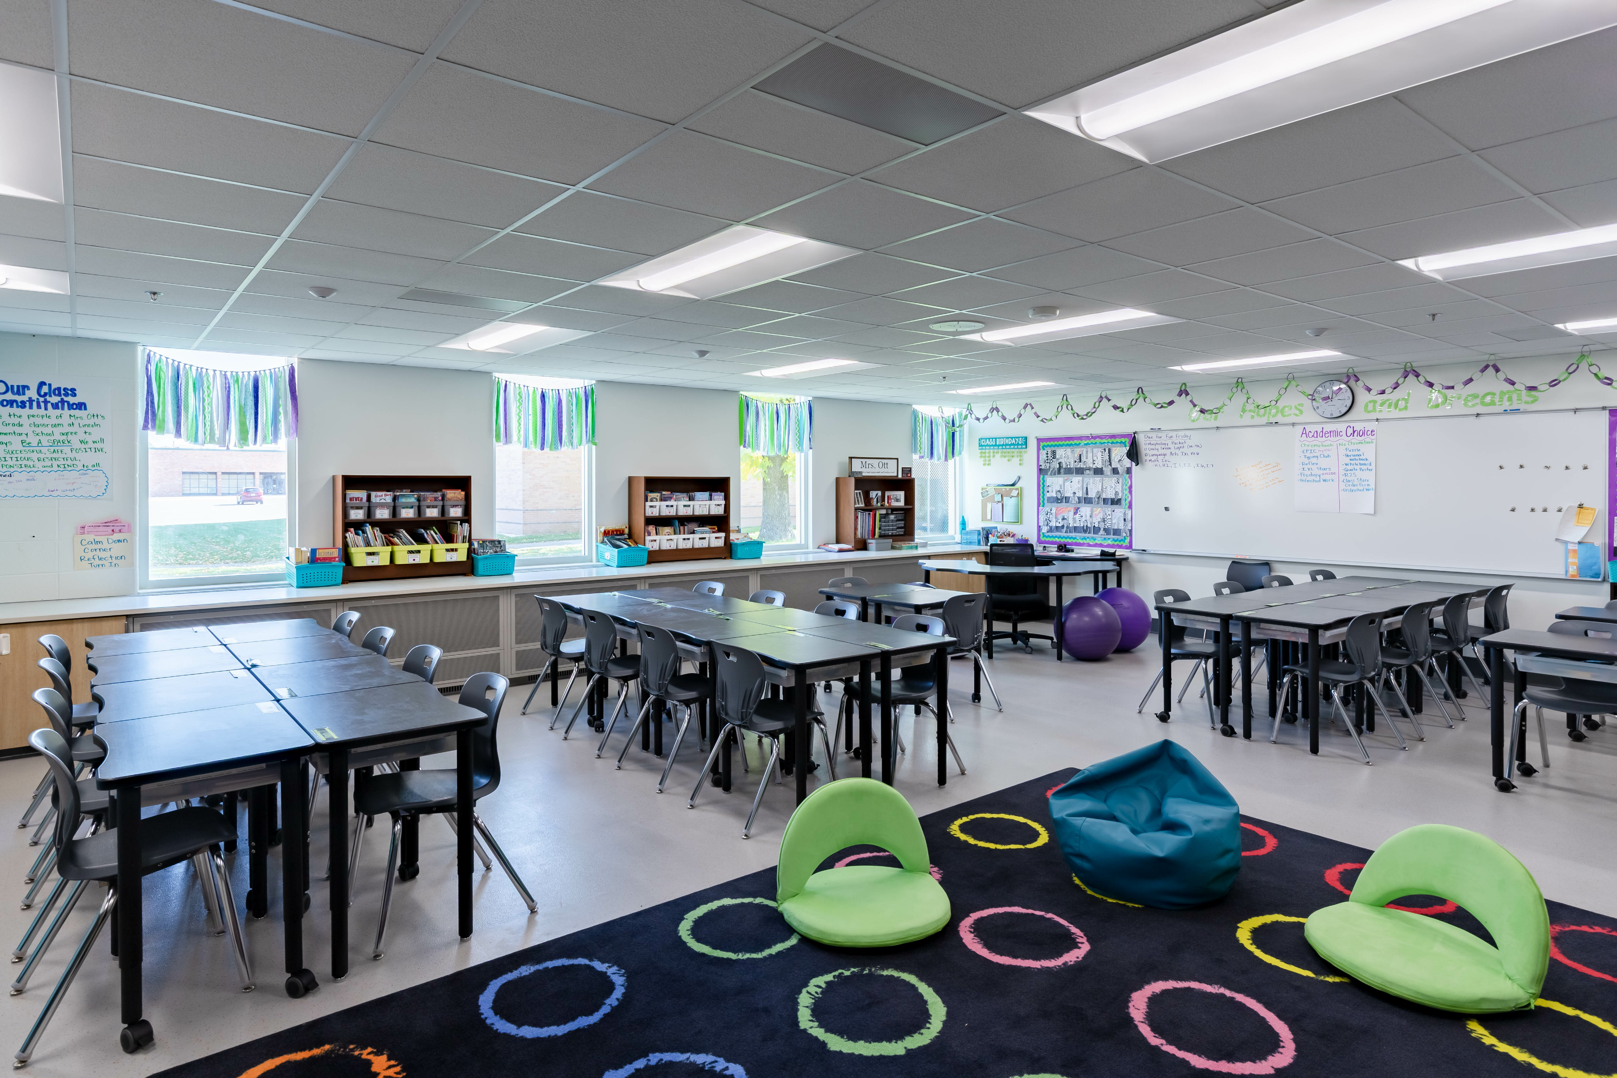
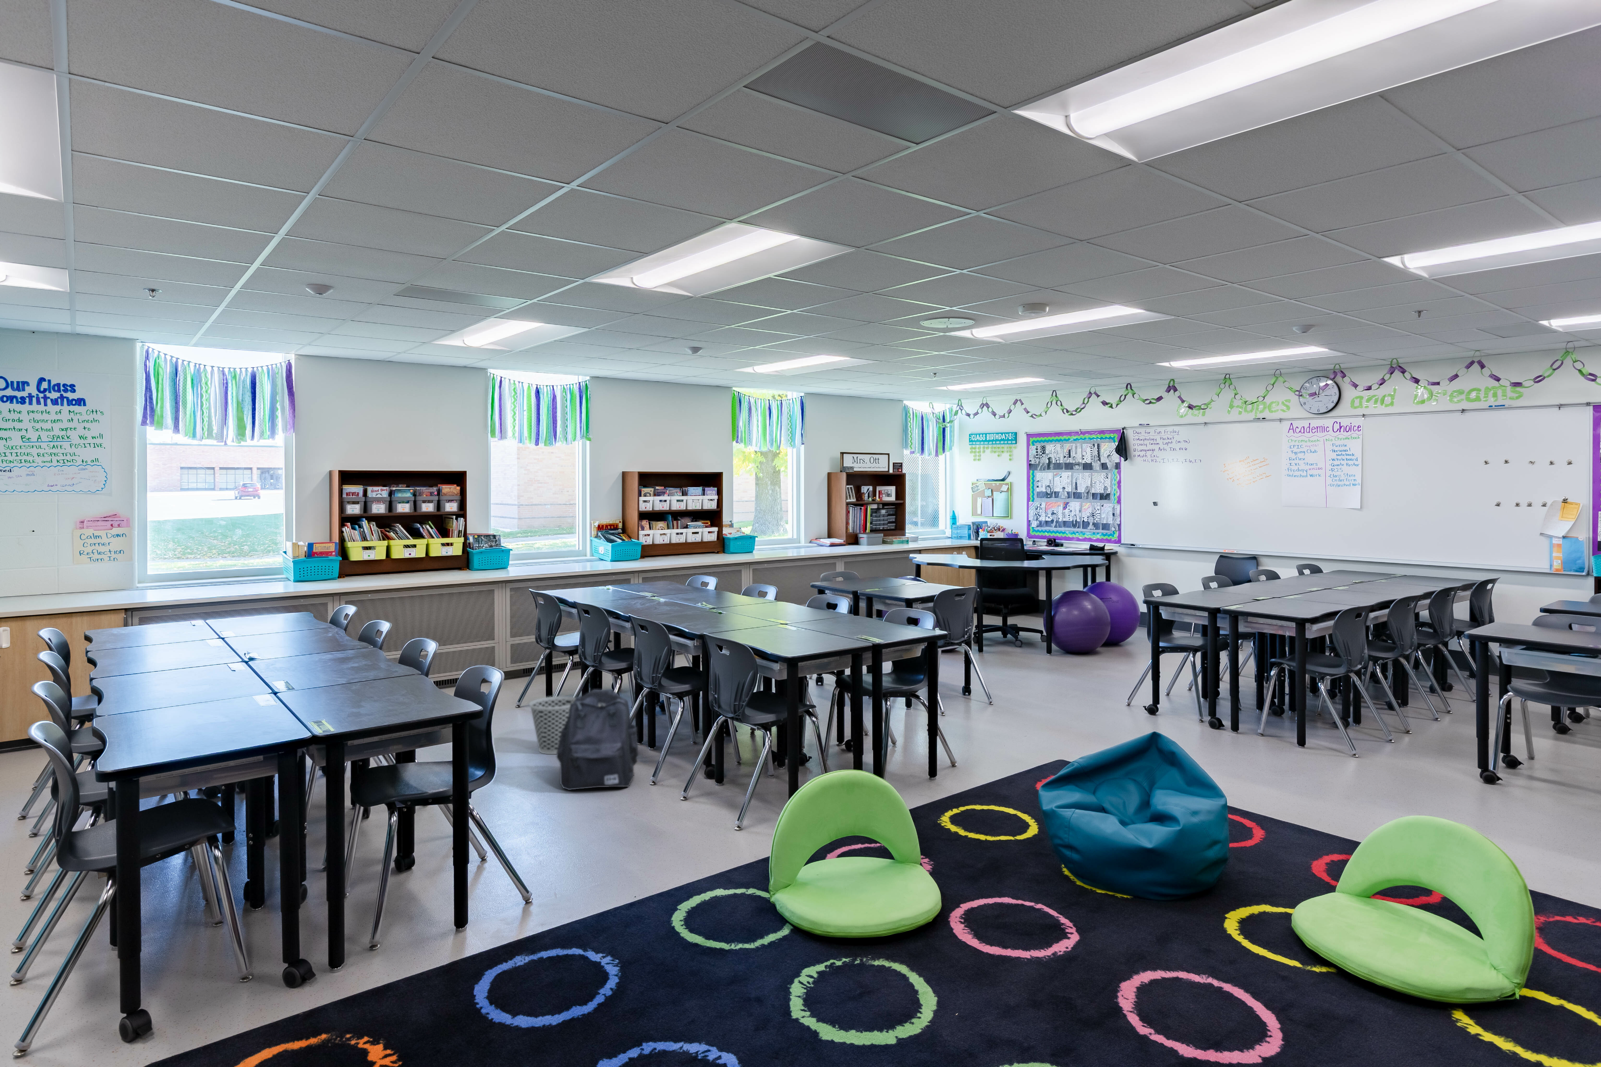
+ wastebasket (555, 725)
+ backpack (598, 737)
